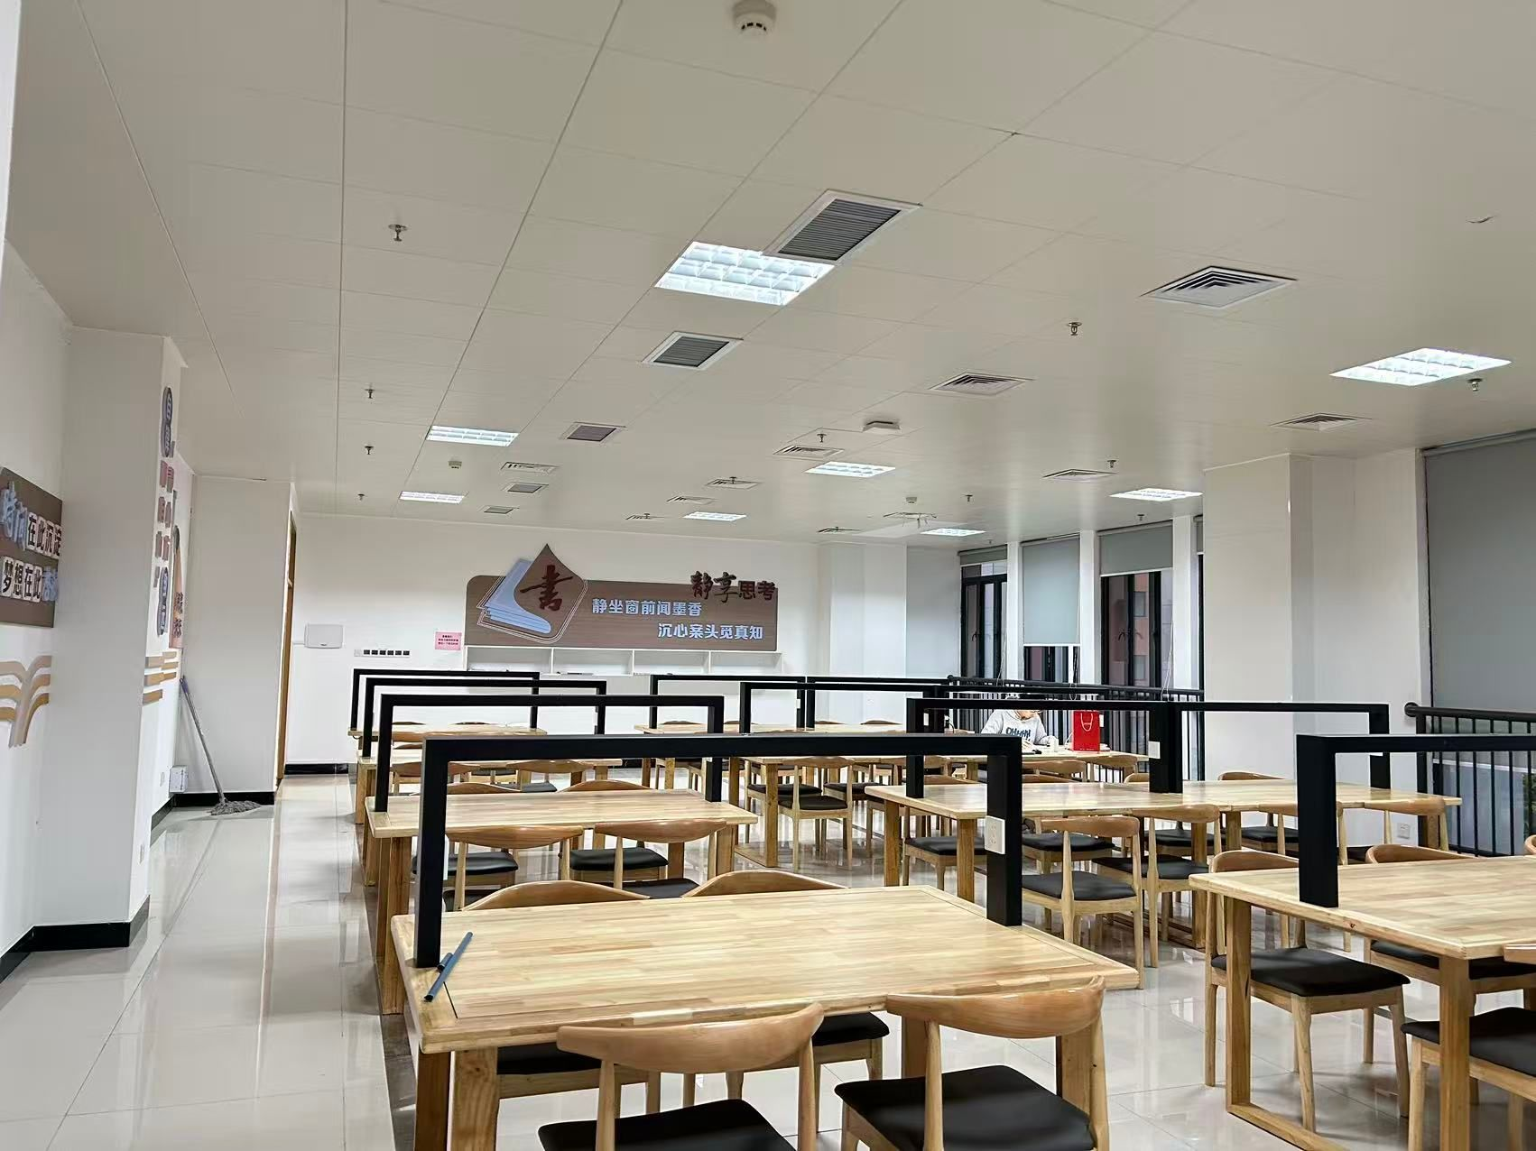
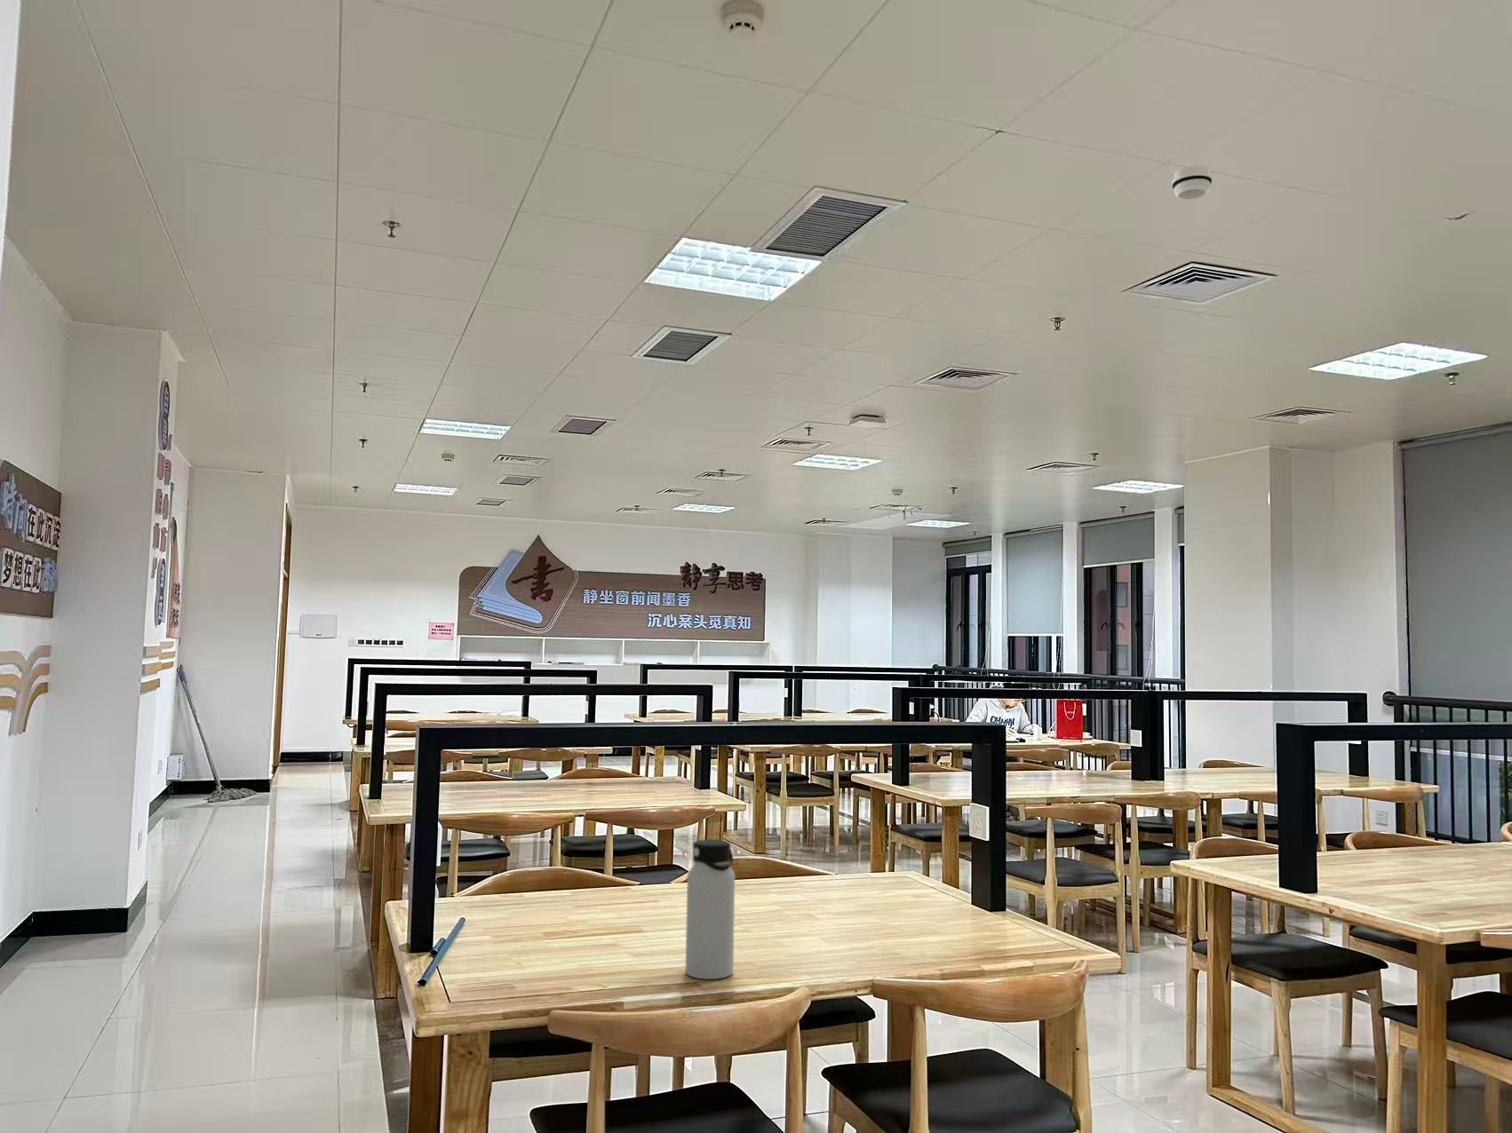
+ water bottle (710, 907)
+ smoke detector (1192, 183)
